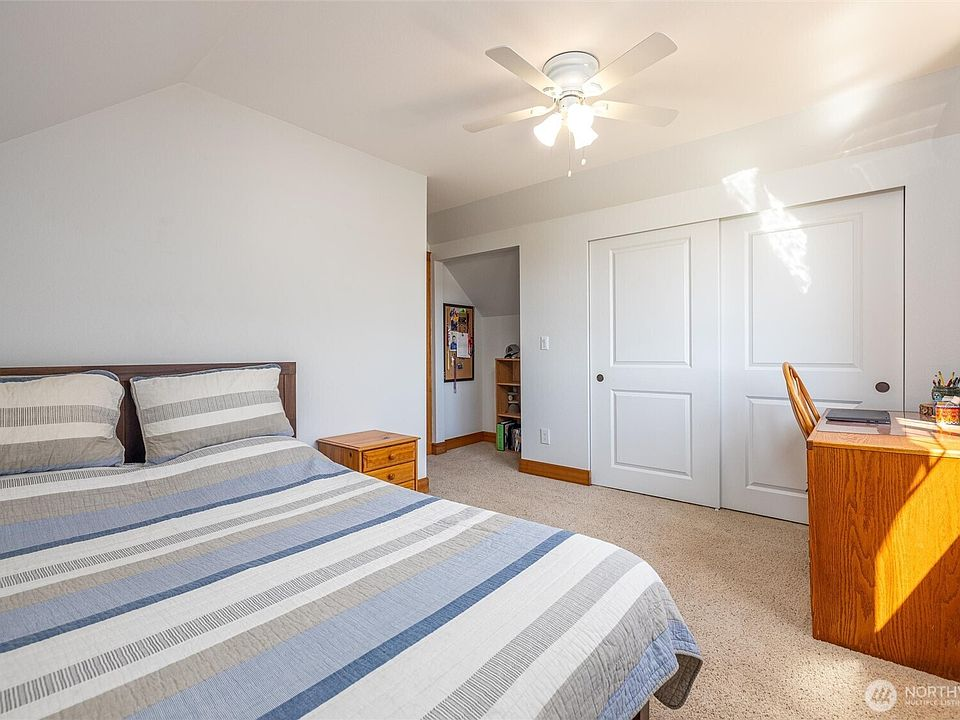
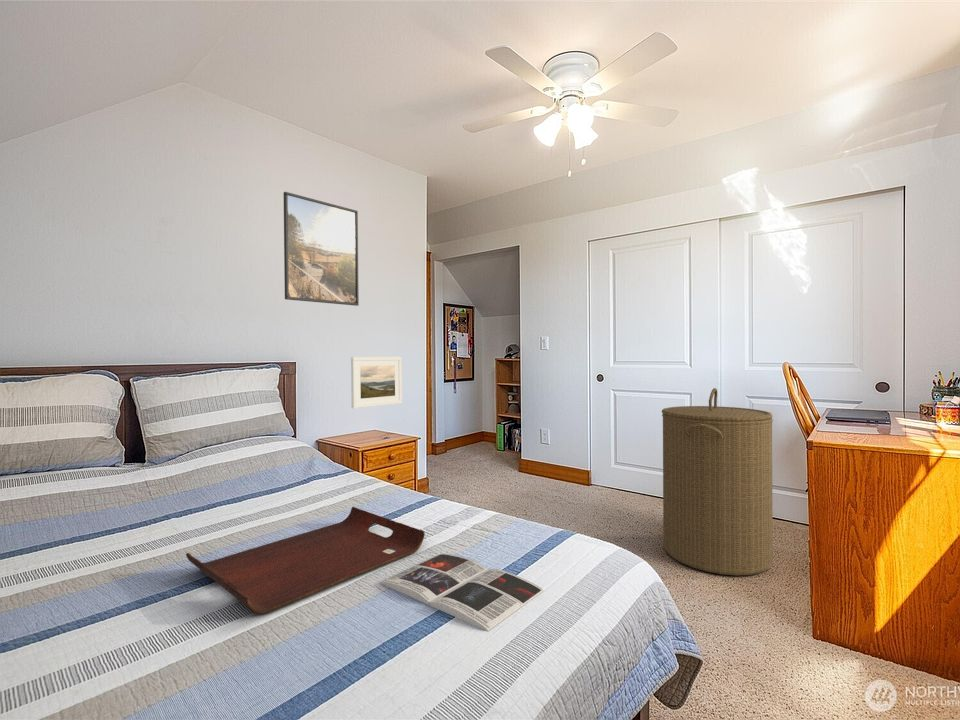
+ laundry hamper (715, 471)
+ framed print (323, 252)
+ serving tray (312, 550)
+ magazine (460, 583)
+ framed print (377, 381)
